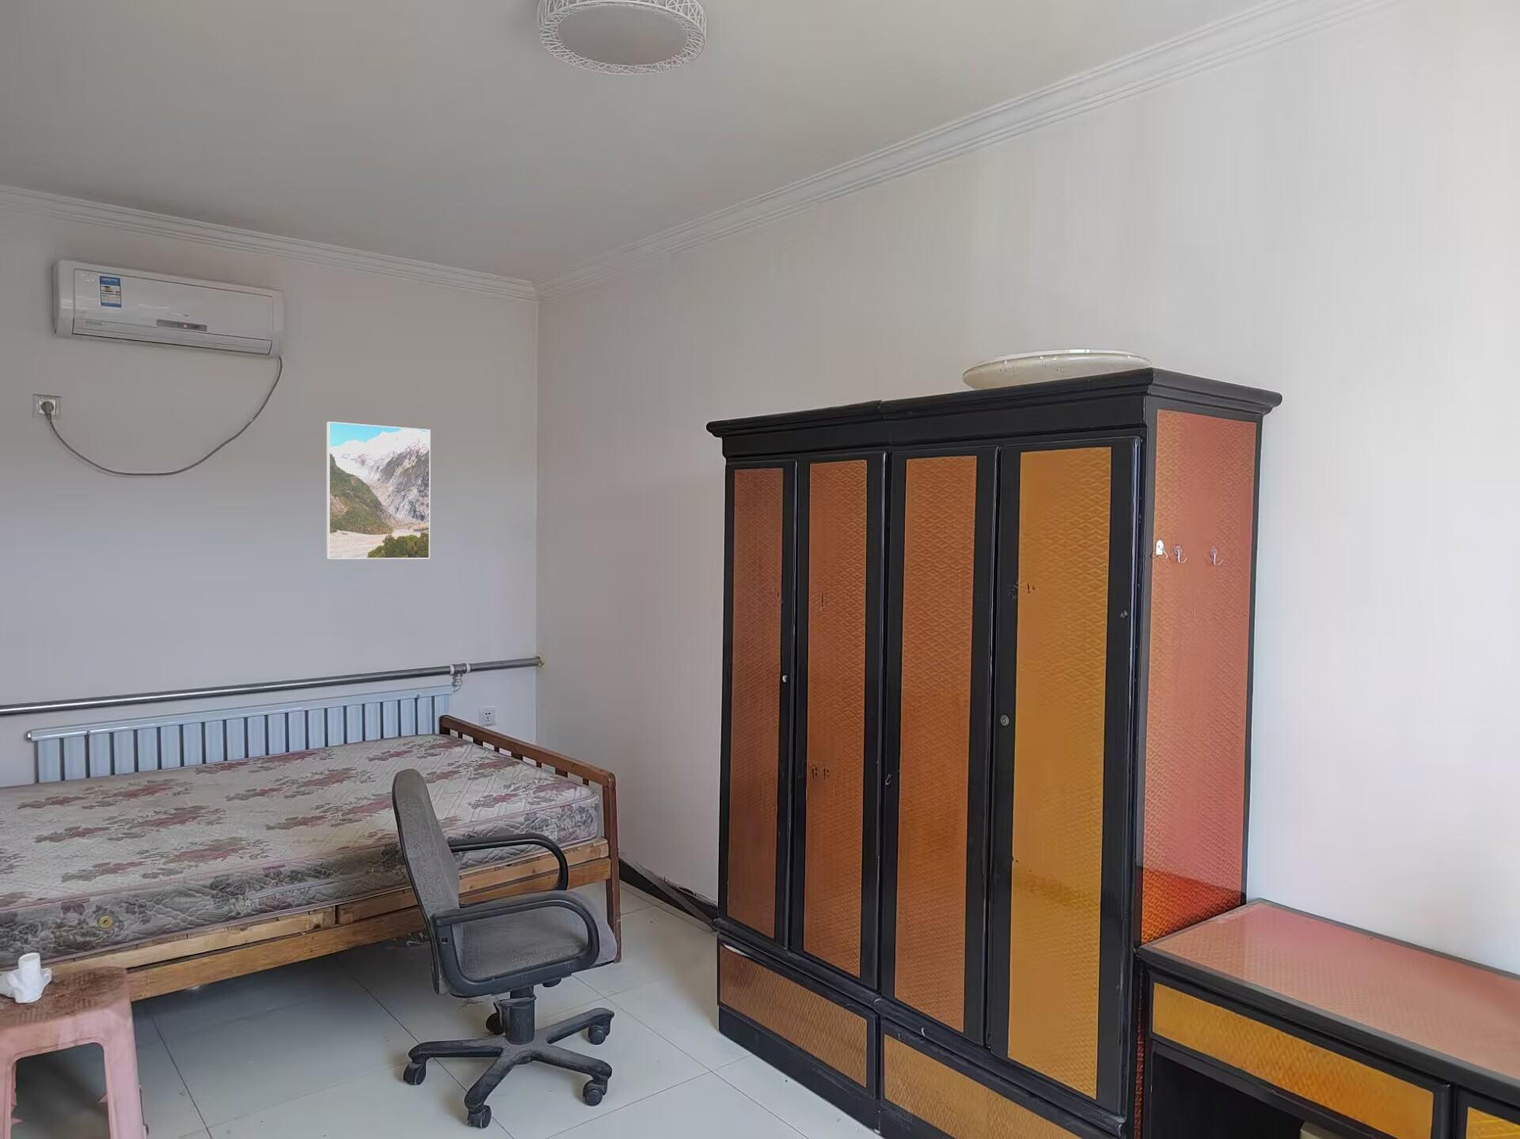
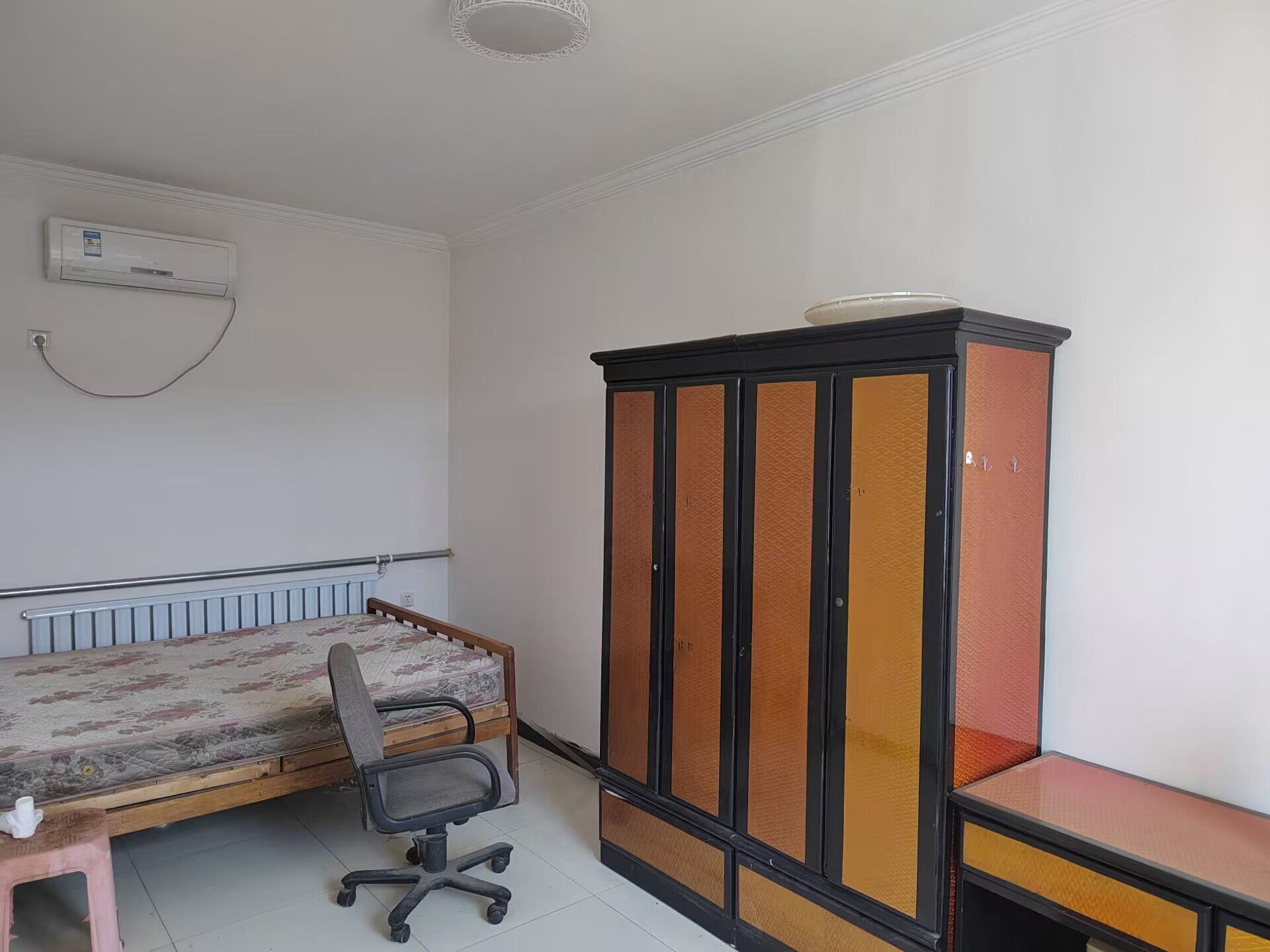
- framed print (379, 492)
